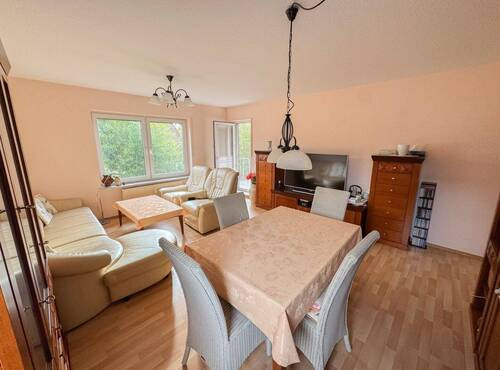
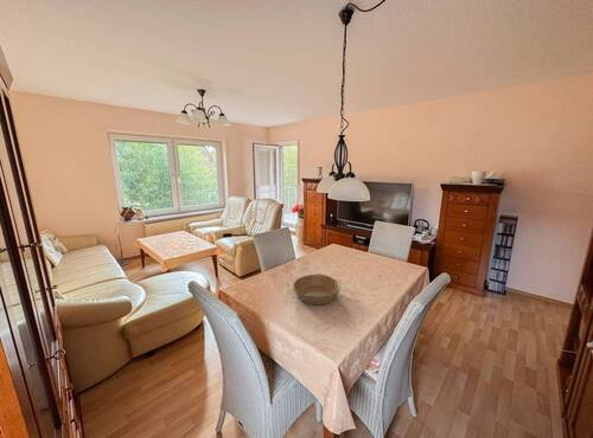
+ bowl (315, 289)
